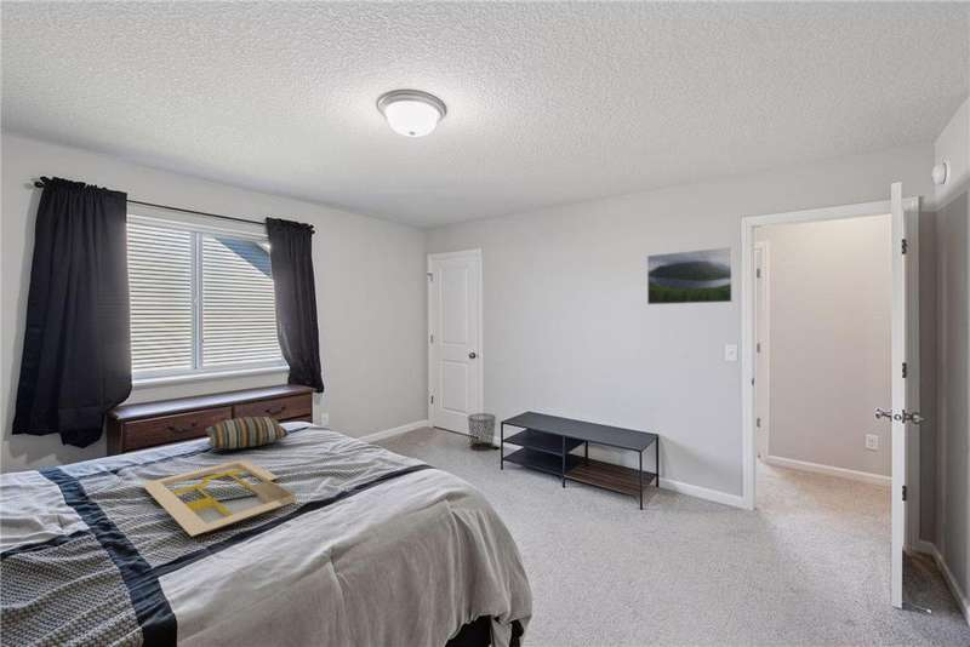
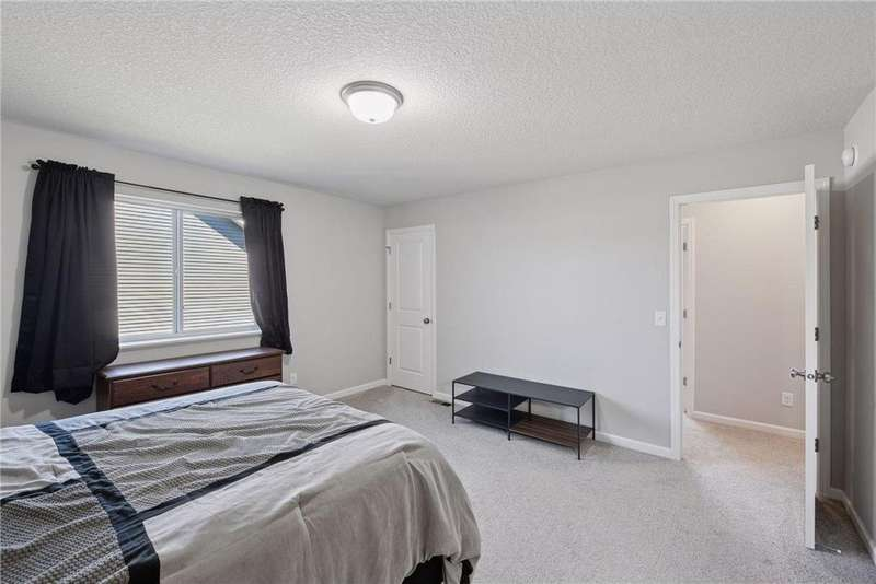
- serving tray (223, 499)
- waste bin (480, 431)
- pillow (246, 431)
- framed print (687, 277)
